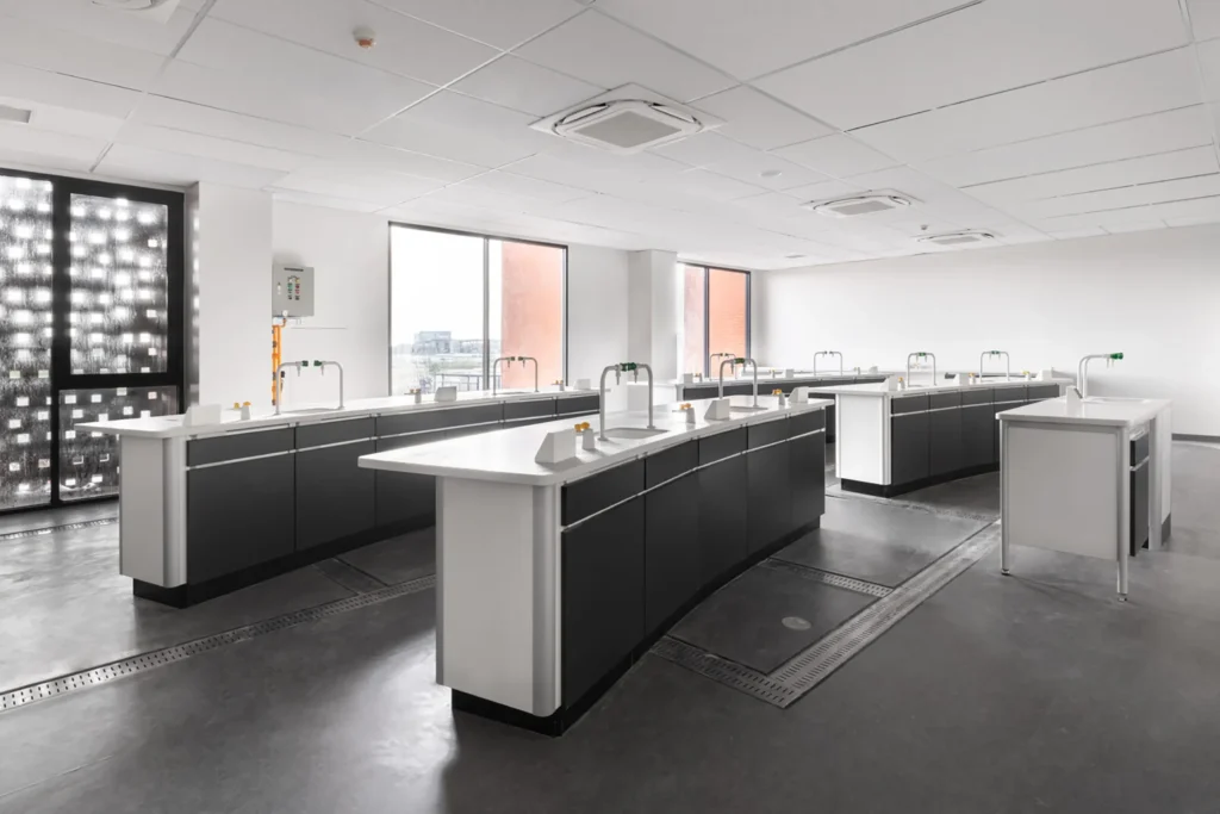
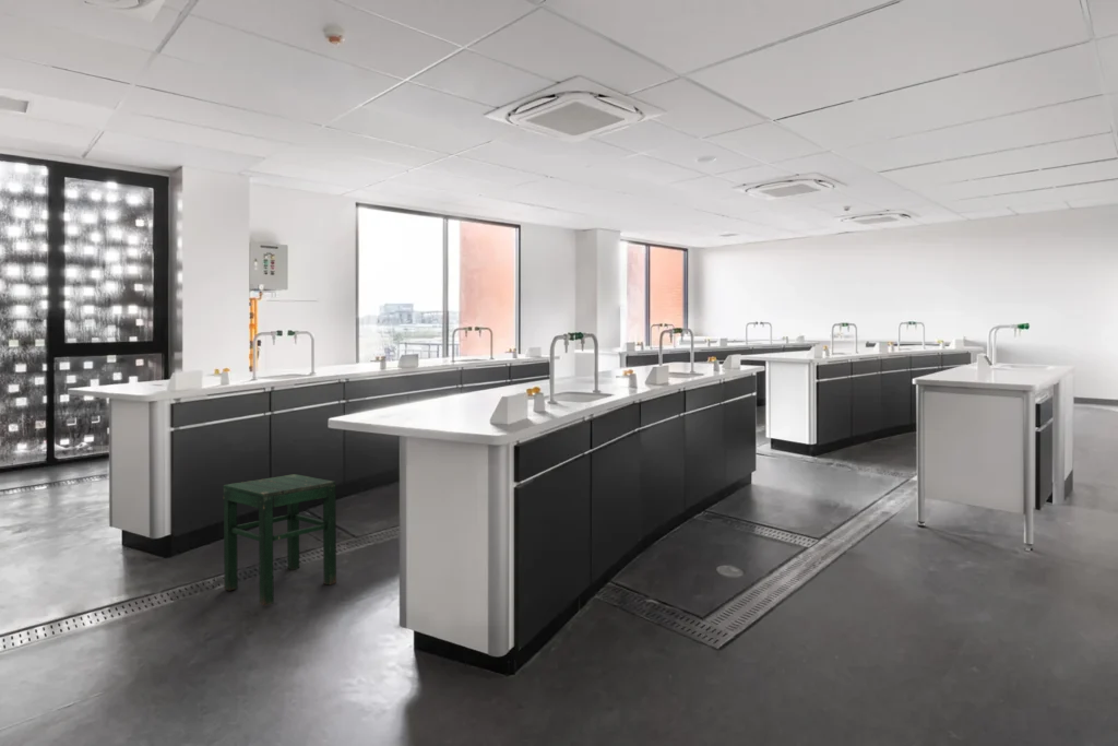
+ stool (281, 534)
